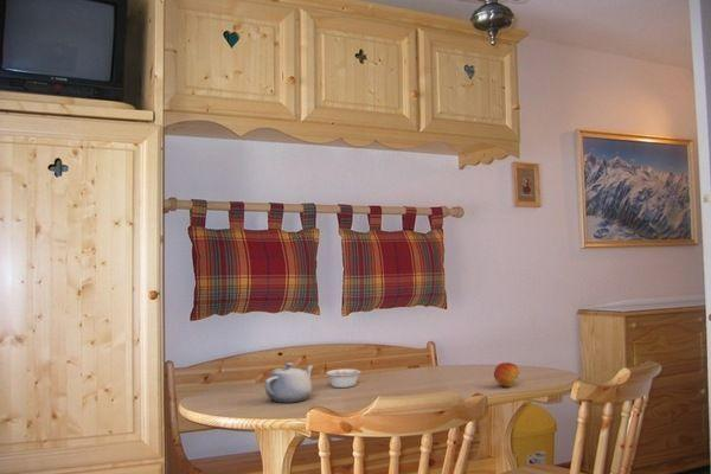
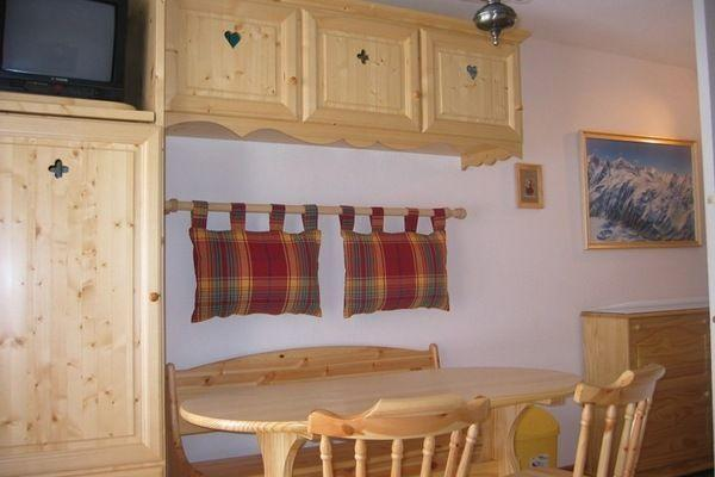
- teapot (289, 380)
- legume (344, 377)
- fruit (506, 374)
